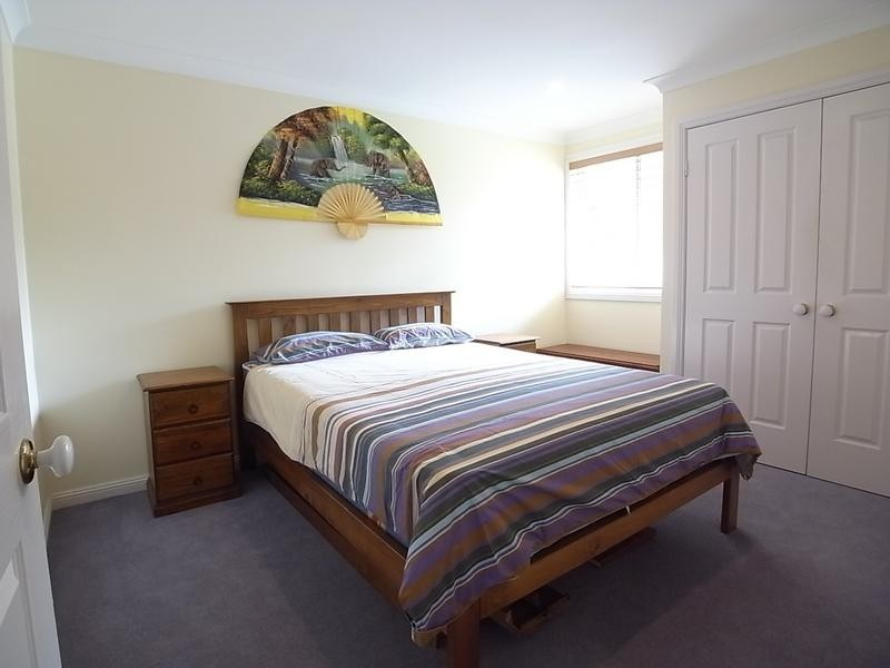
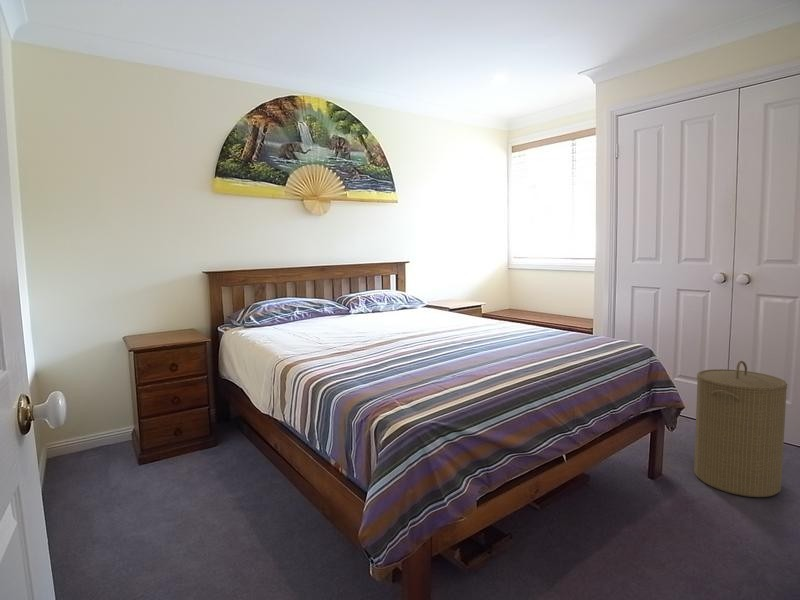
+ laundry hamper (738, 421)
